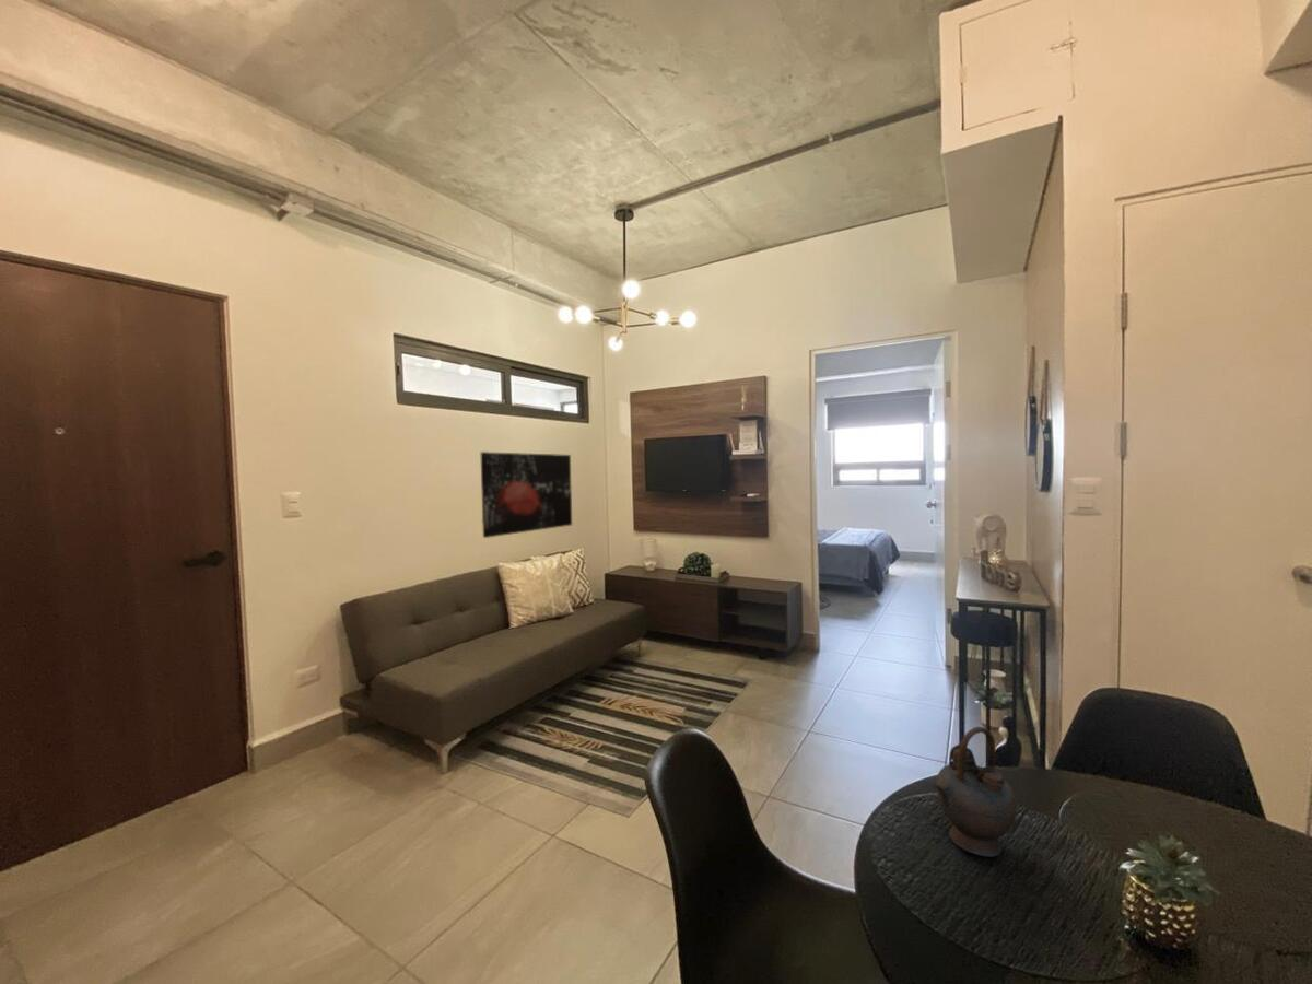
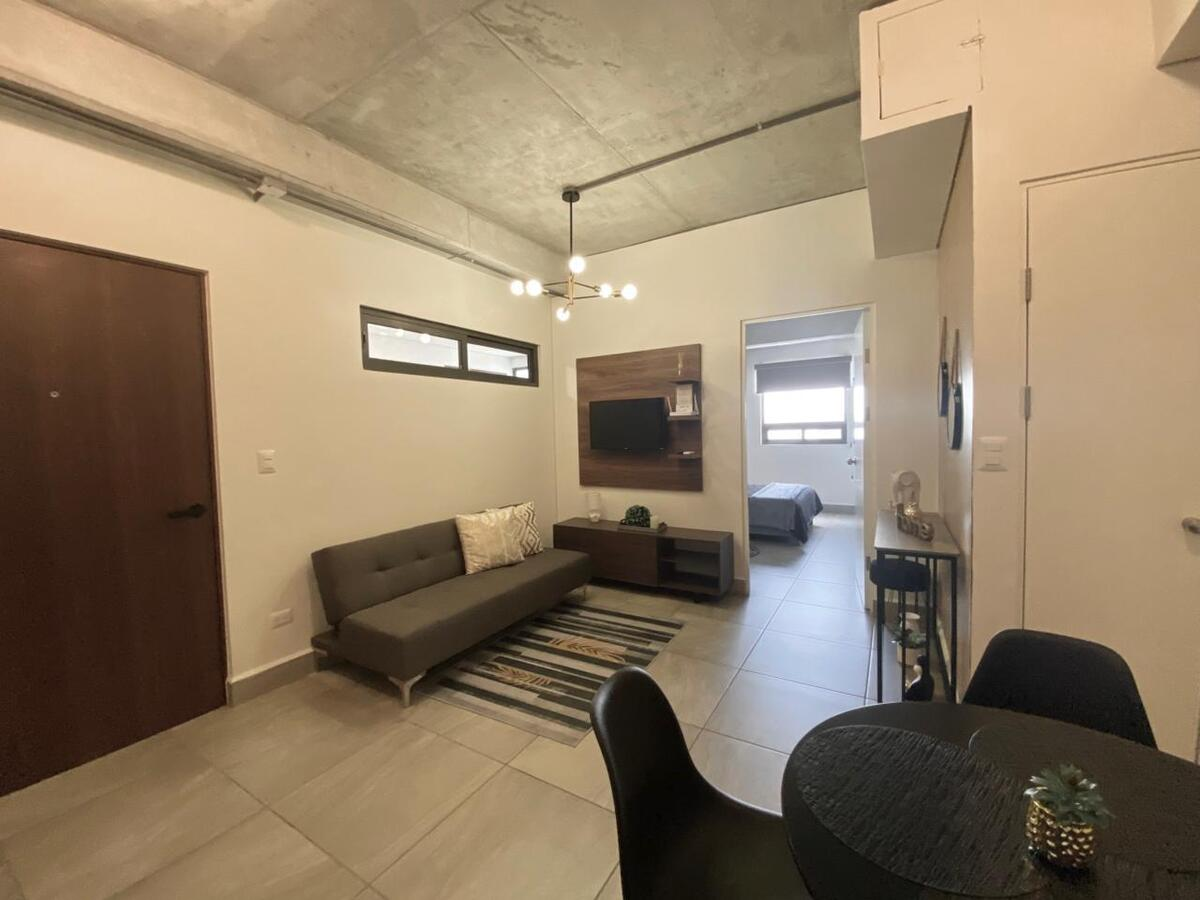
- teapot (968, 785)
- wall art (530, 492)
